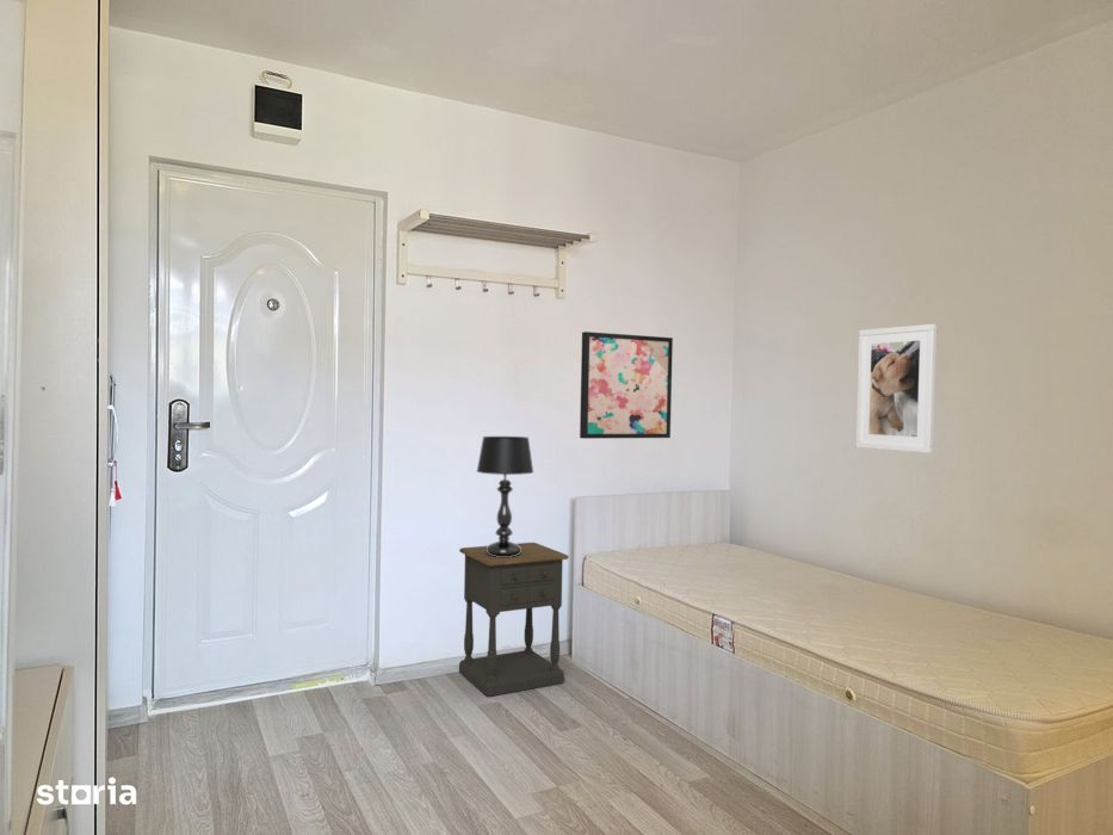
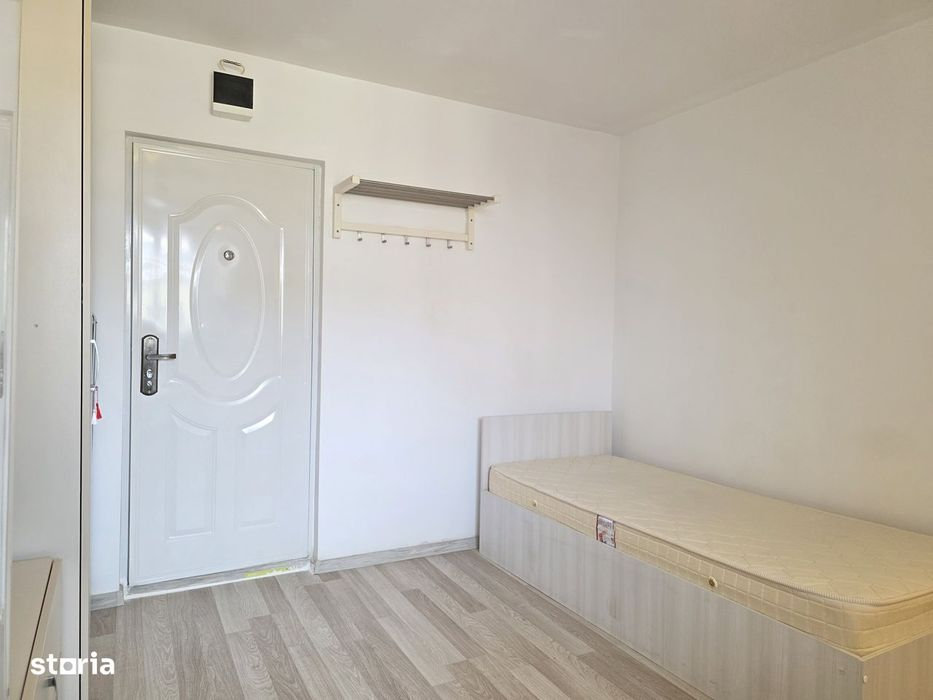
- table lamp (505, 495)
- nightstand (512, 610)
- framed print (894, 389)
- wall art (626, 386)
